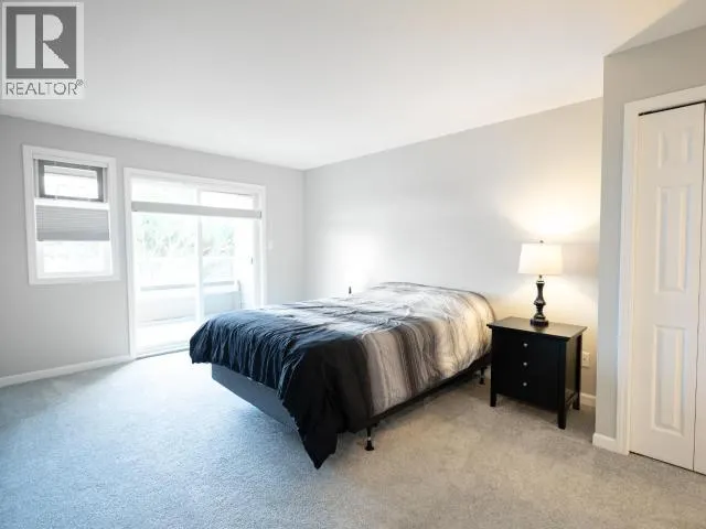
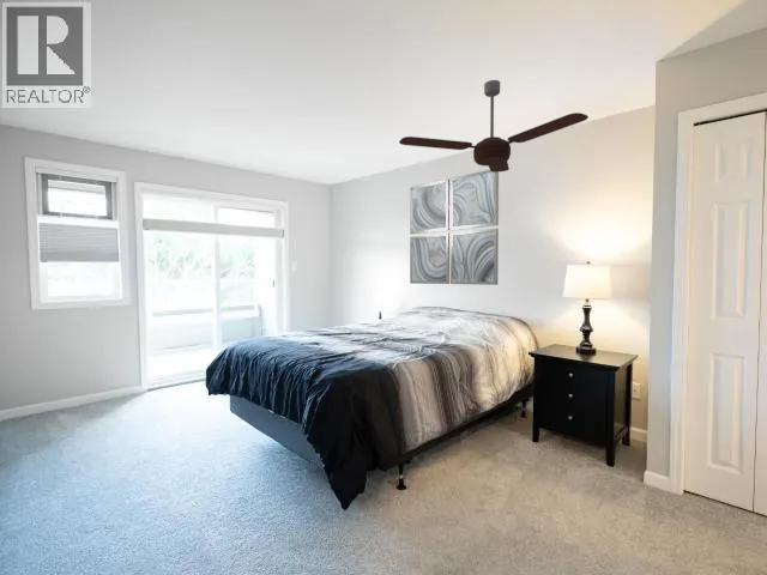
+ wall art (451, 232)
+ ceiling fan (490, 128)
